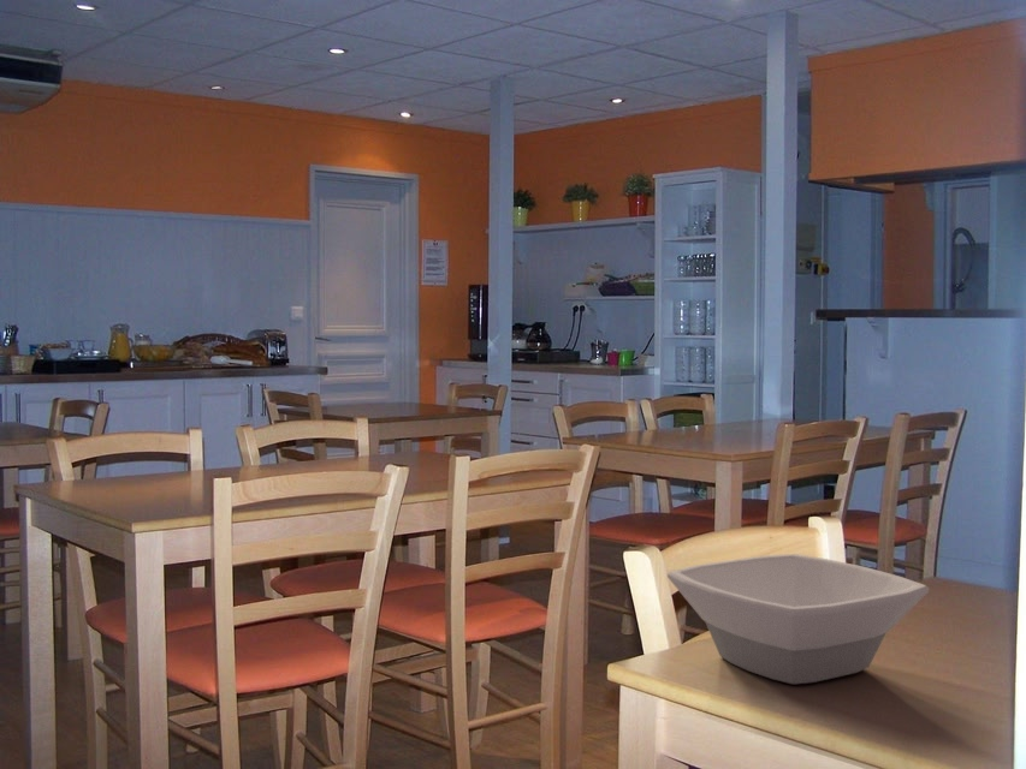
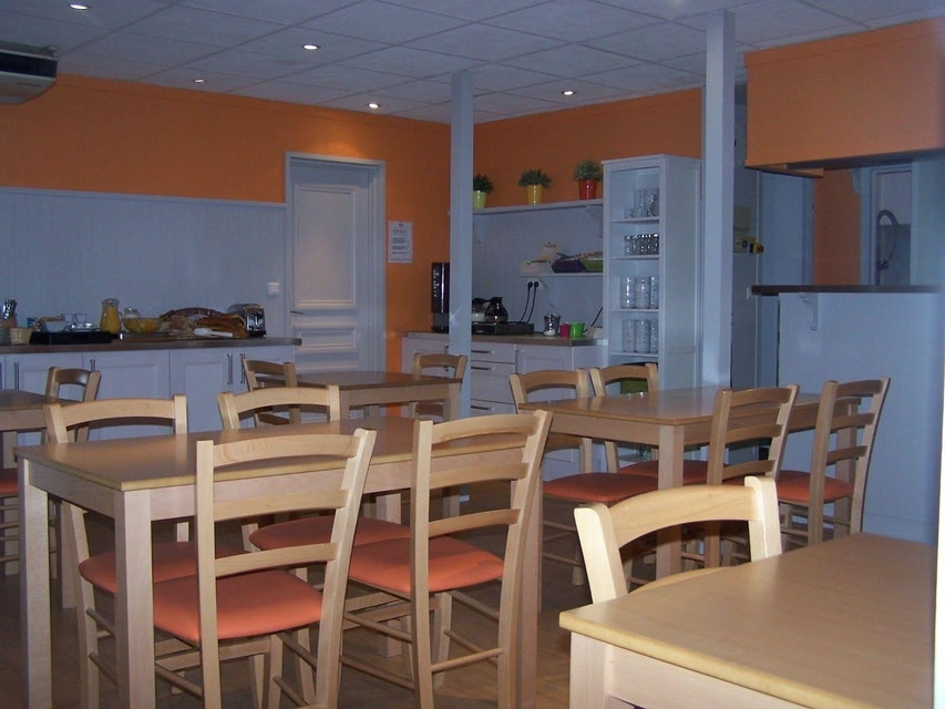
- bowl (793, 620)
